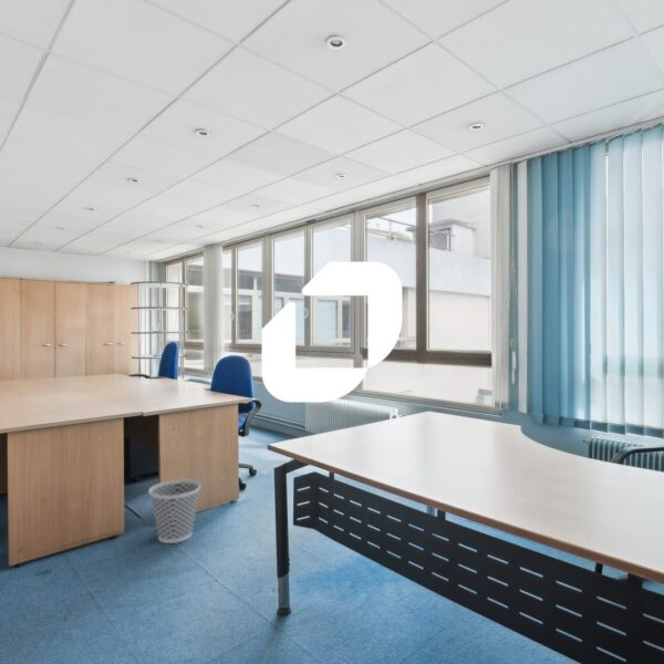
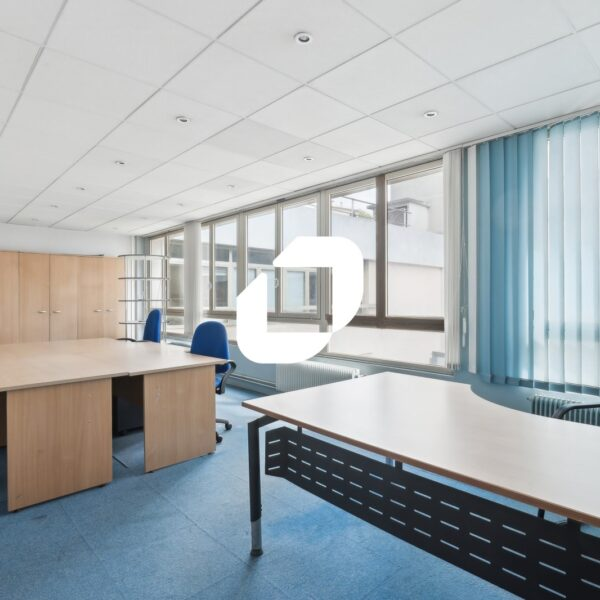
- wastebasket (175, 511)
